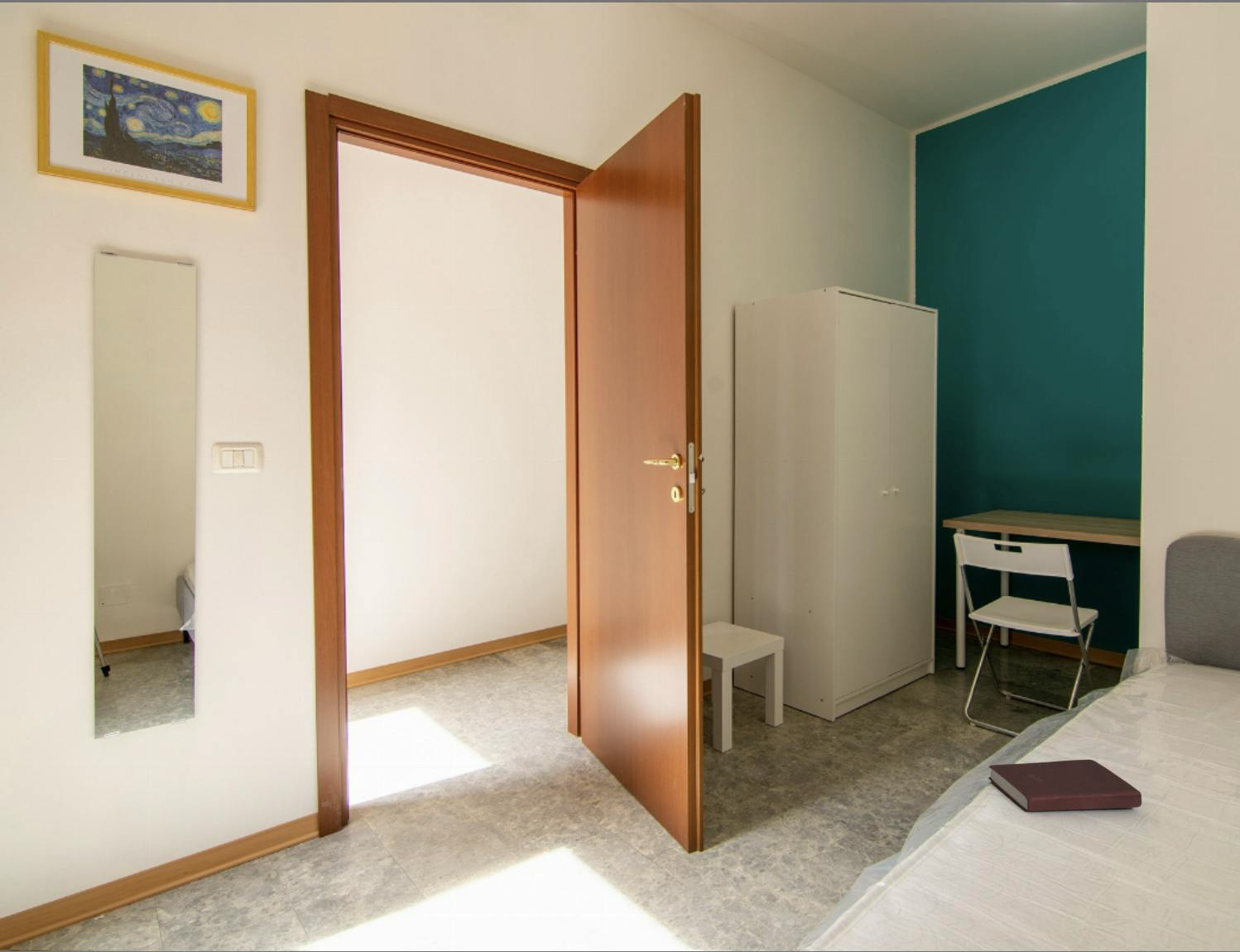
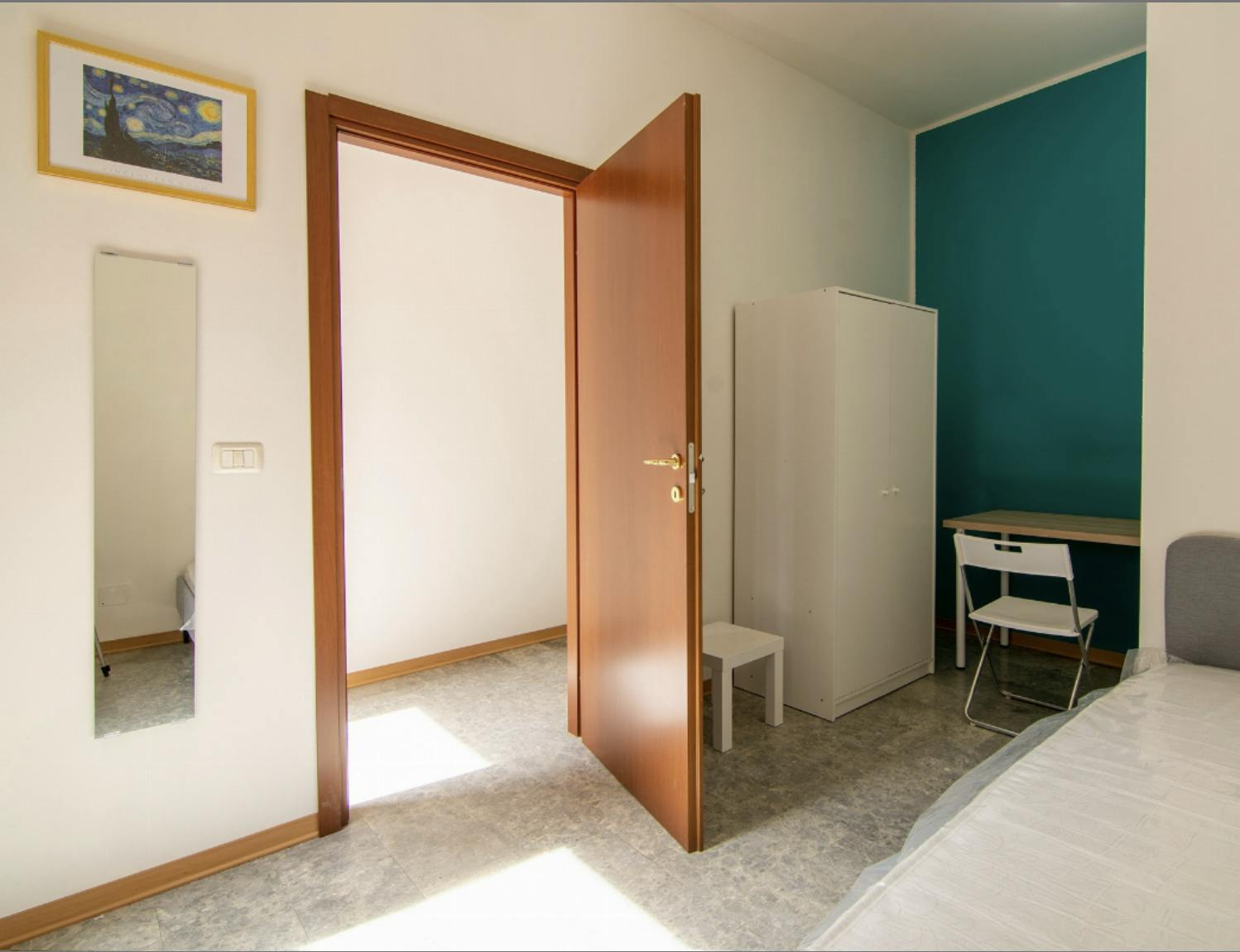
- book (1060, 784)
